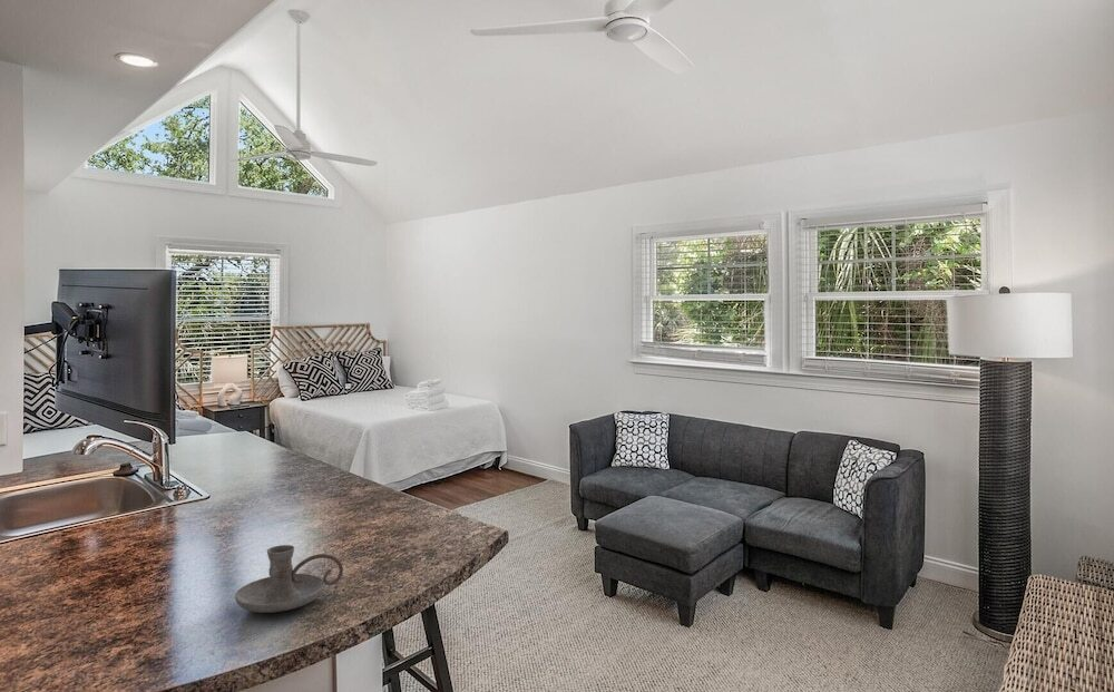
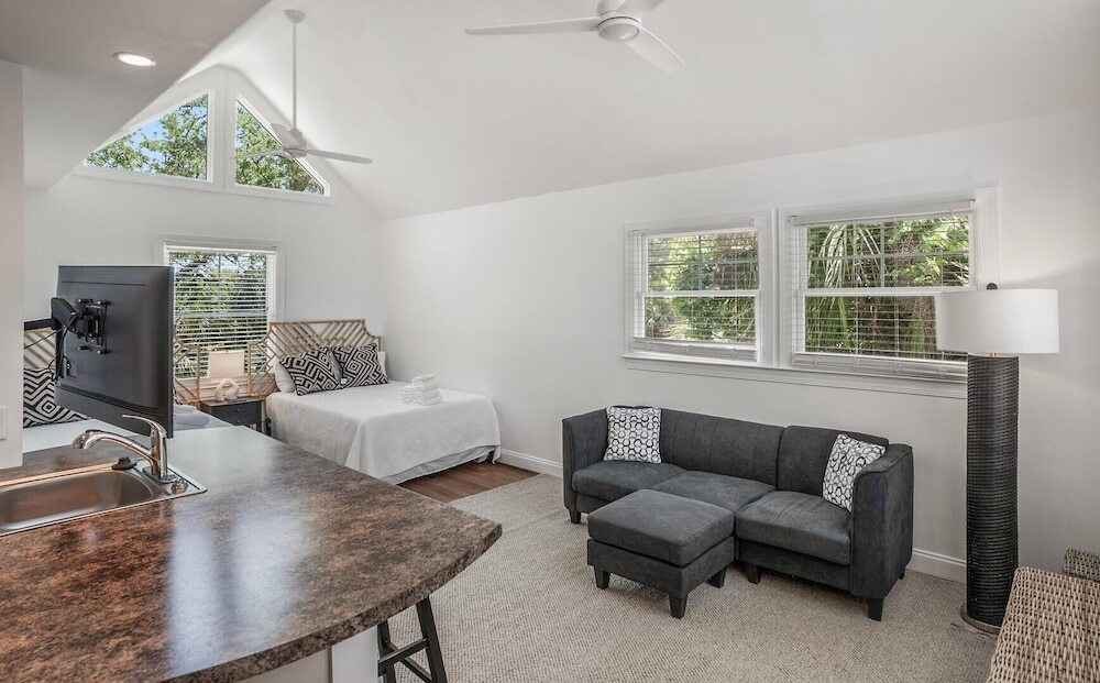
- candle holder (291, 574)
